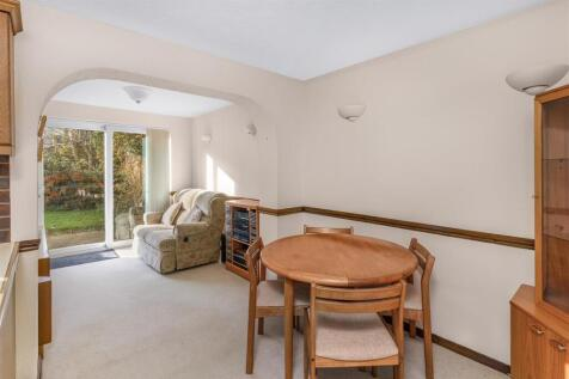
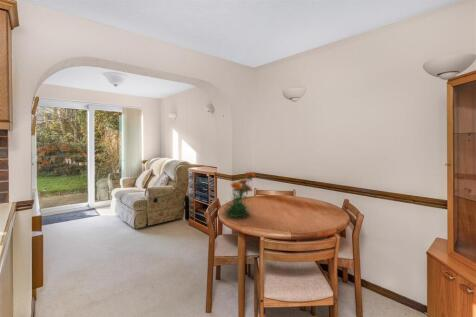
+ flower plant (237, 193)
